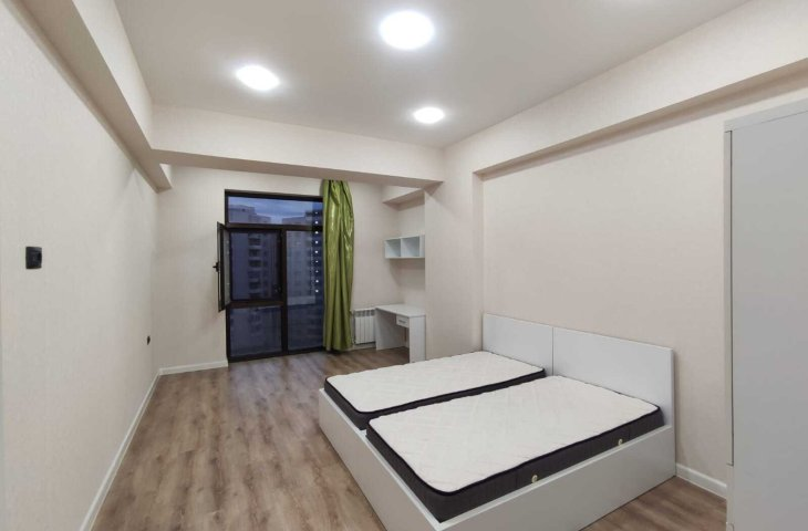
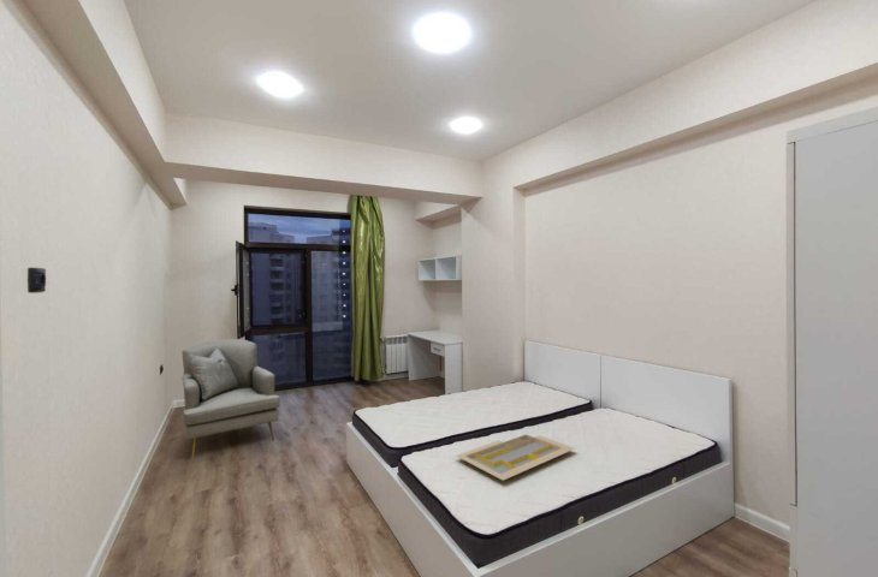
+ armchair (227, 389)
+ serving tray (516, 453)
